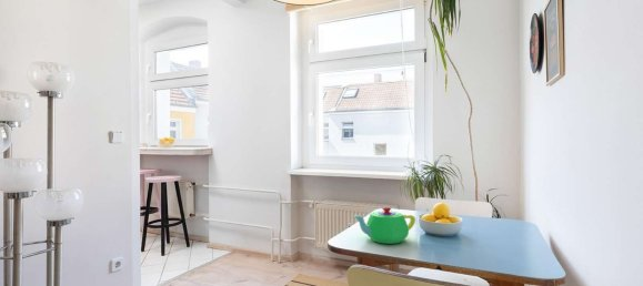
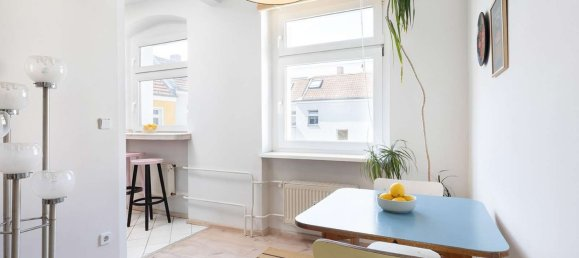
- teapot (384, 223)
